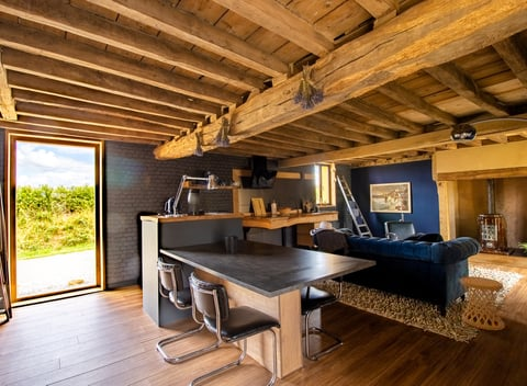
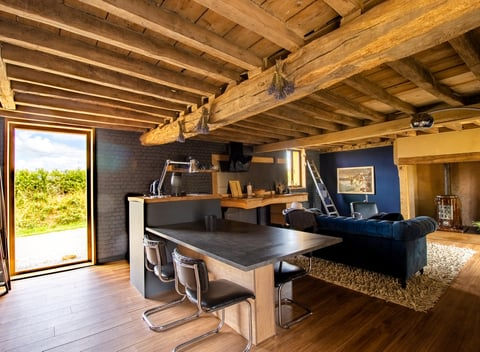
- side table (481, 302)
